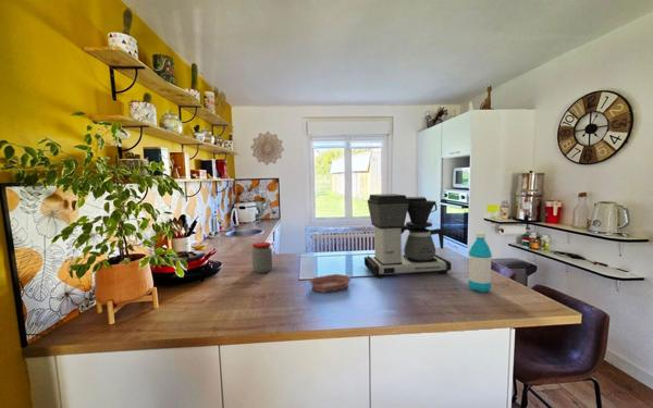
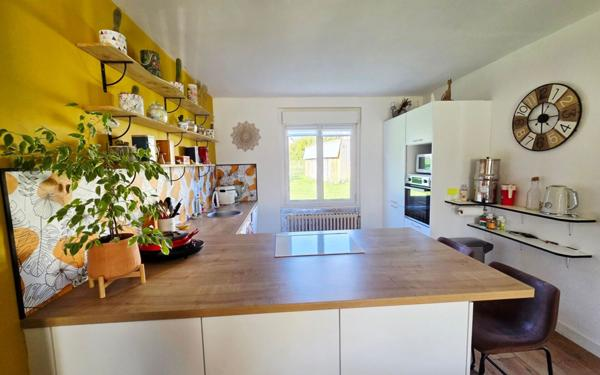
- water bottle (479, 261)
- coffee maker (404, 231)
- jar (261, 257)
- bowl (330, 283)
